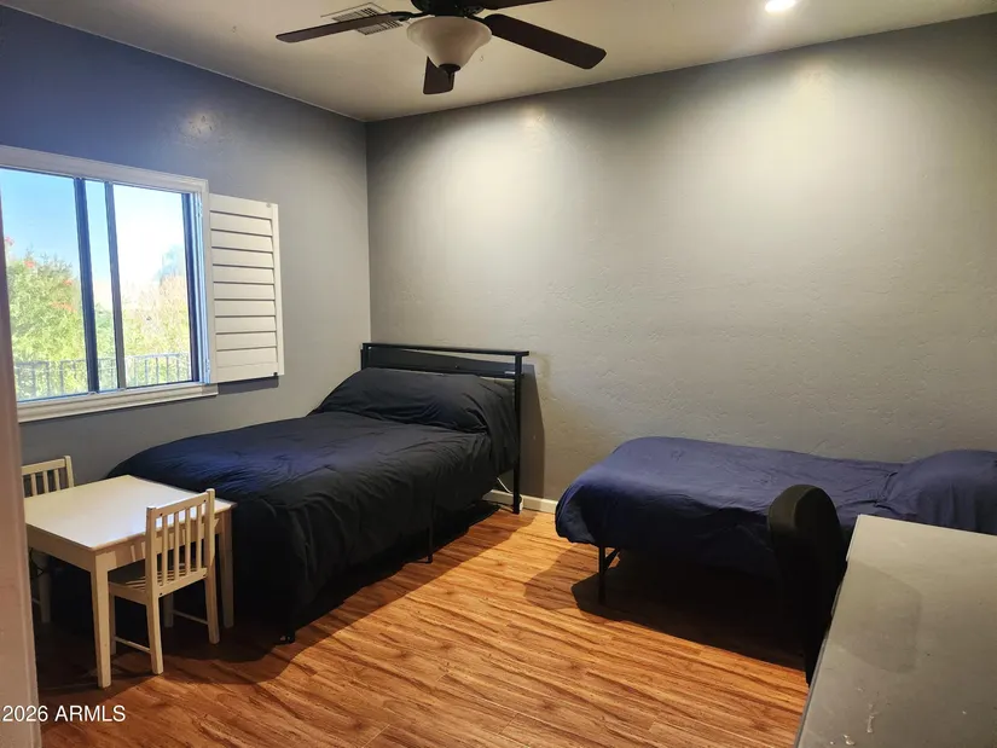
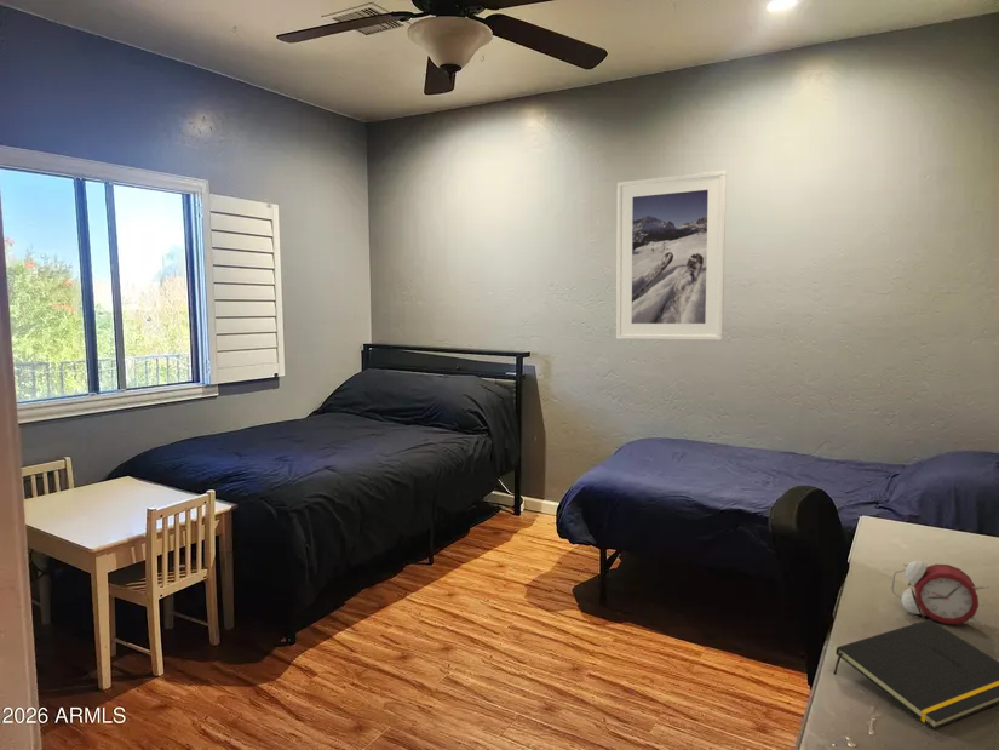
+ notepad (931, 668)
+ alarm clock (937, 591)
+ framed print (668, 258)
